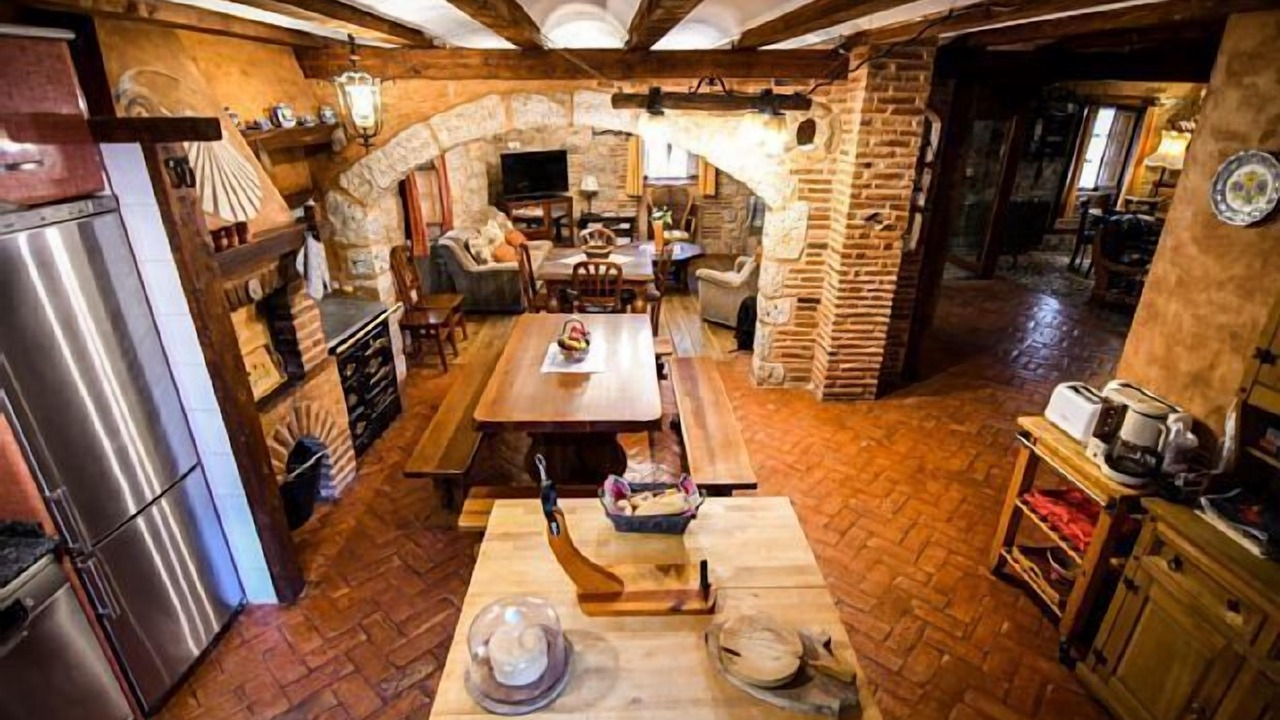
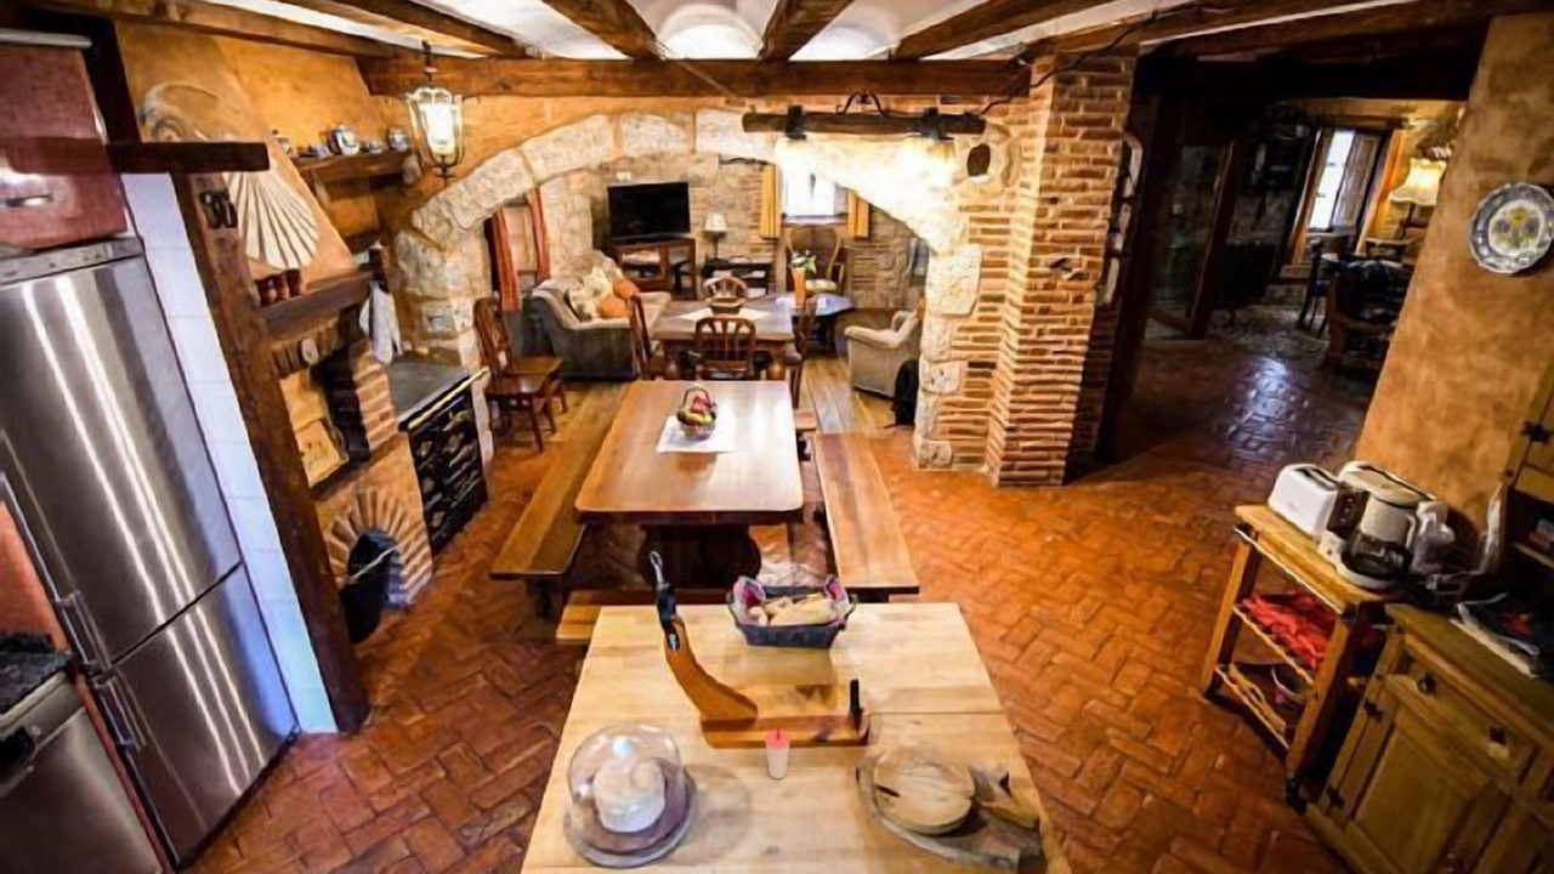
+ cup (777, 750)
